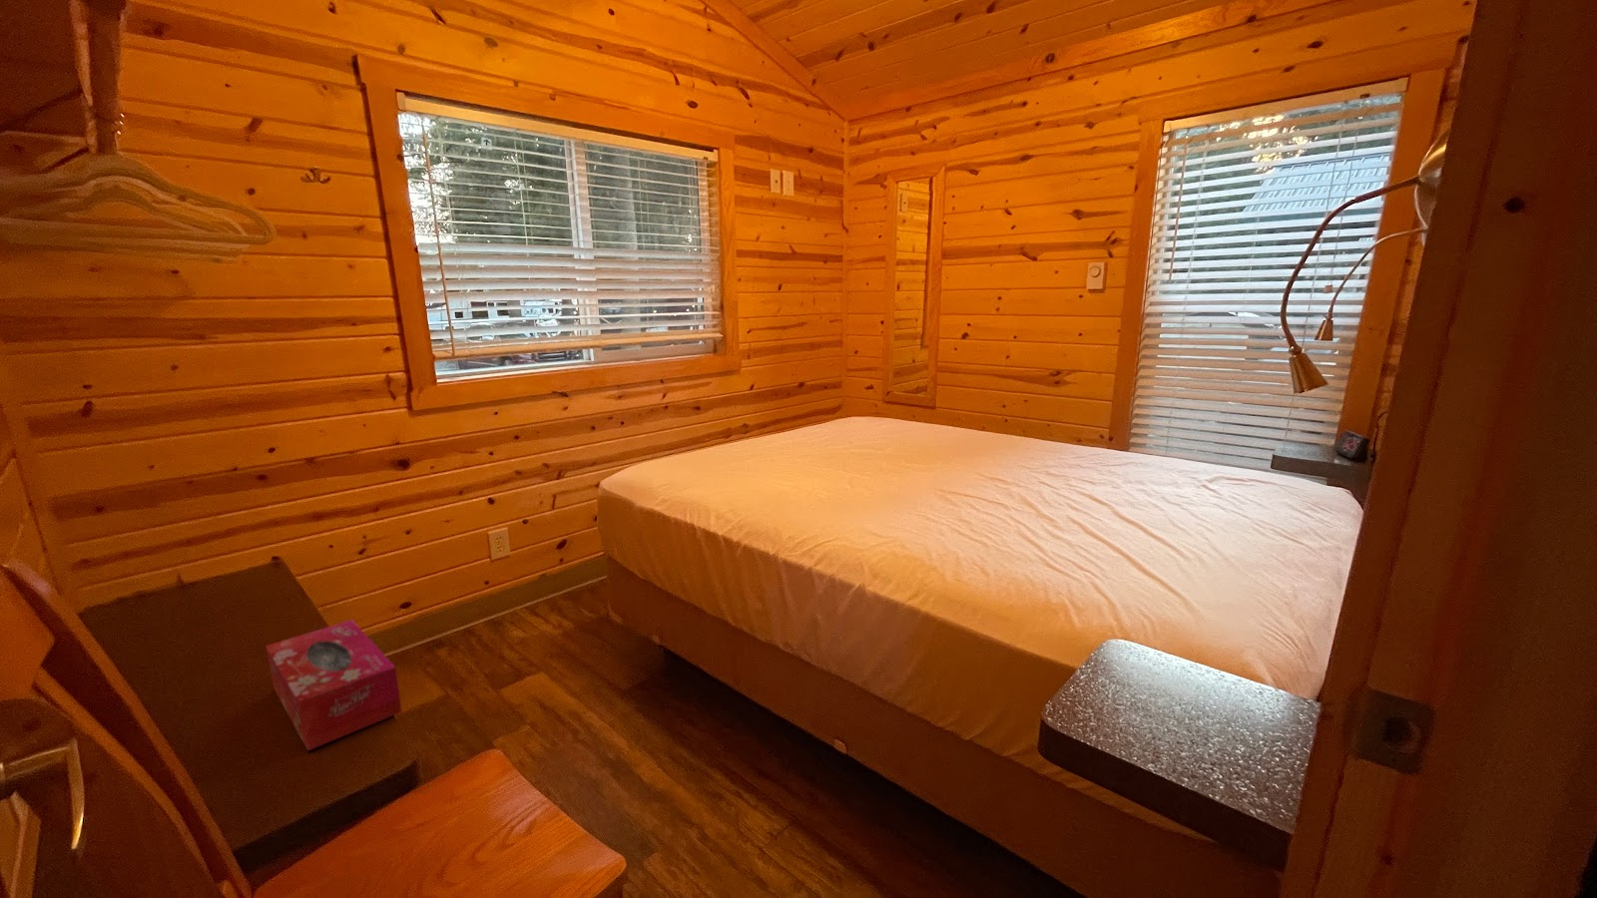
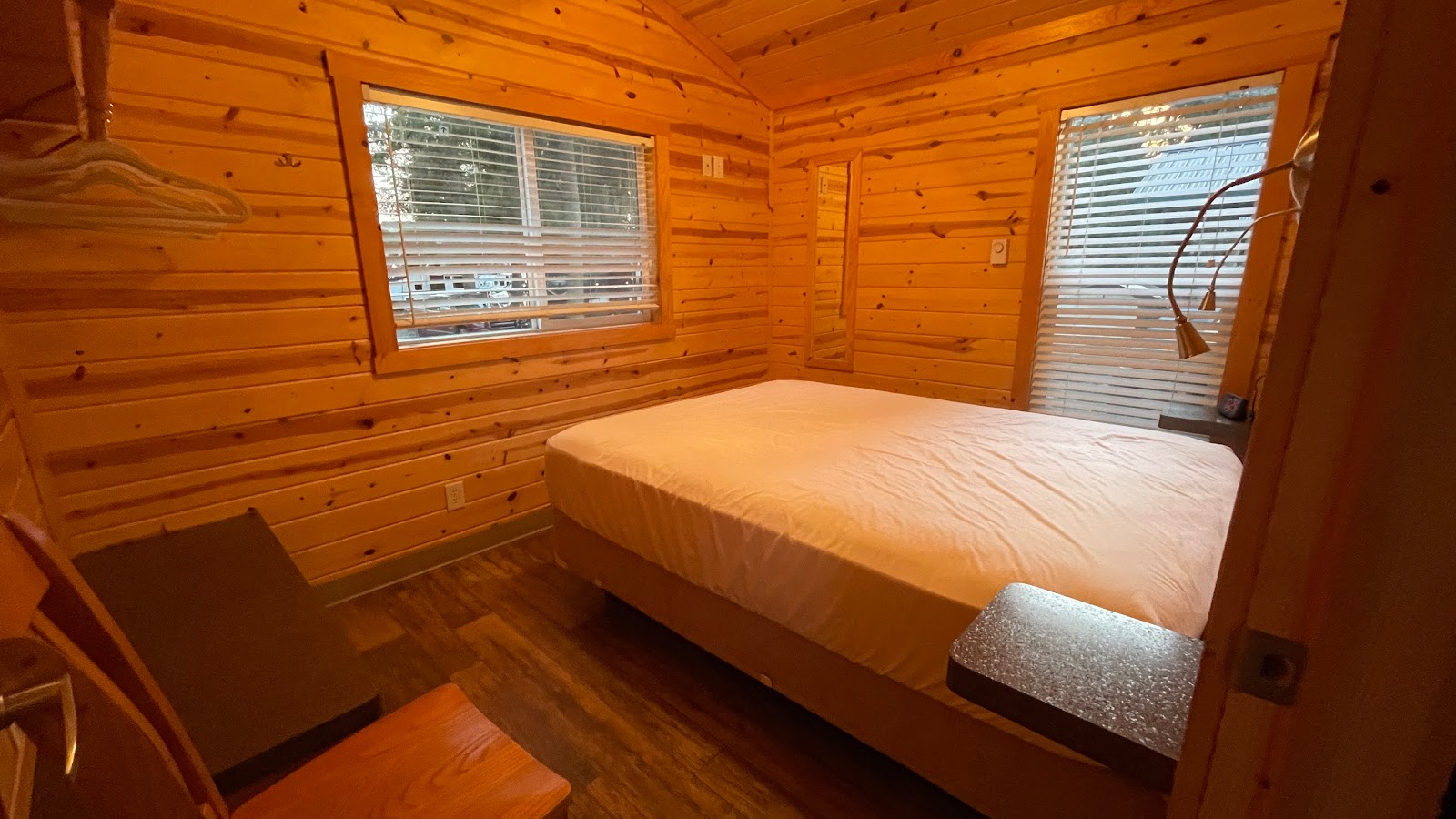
- tissue box (331, 678)
